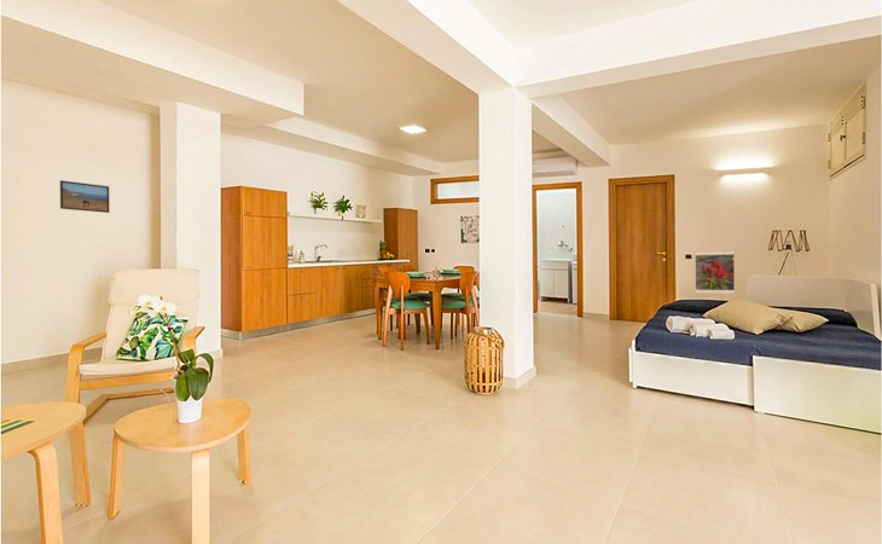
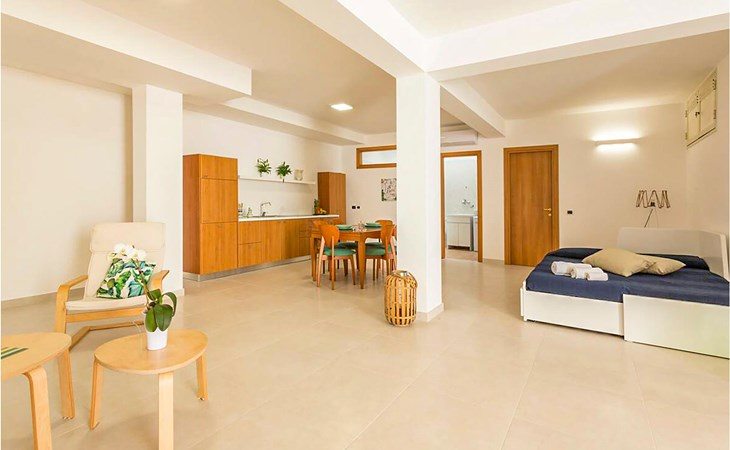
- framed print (714, 272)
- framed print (85, 197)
